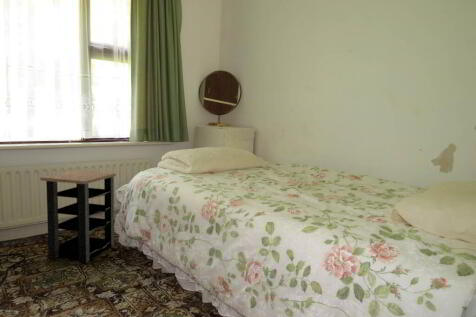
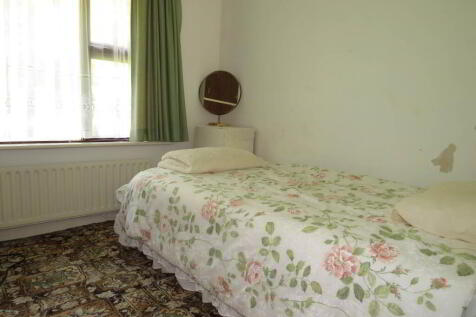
- side table (81, 213)
